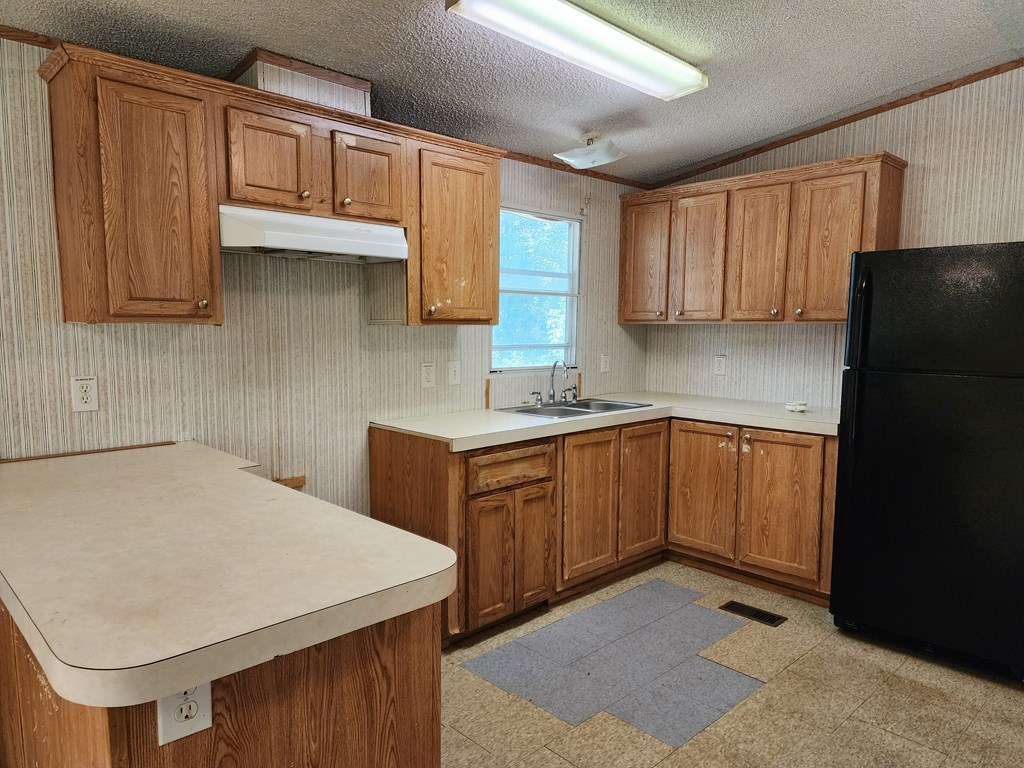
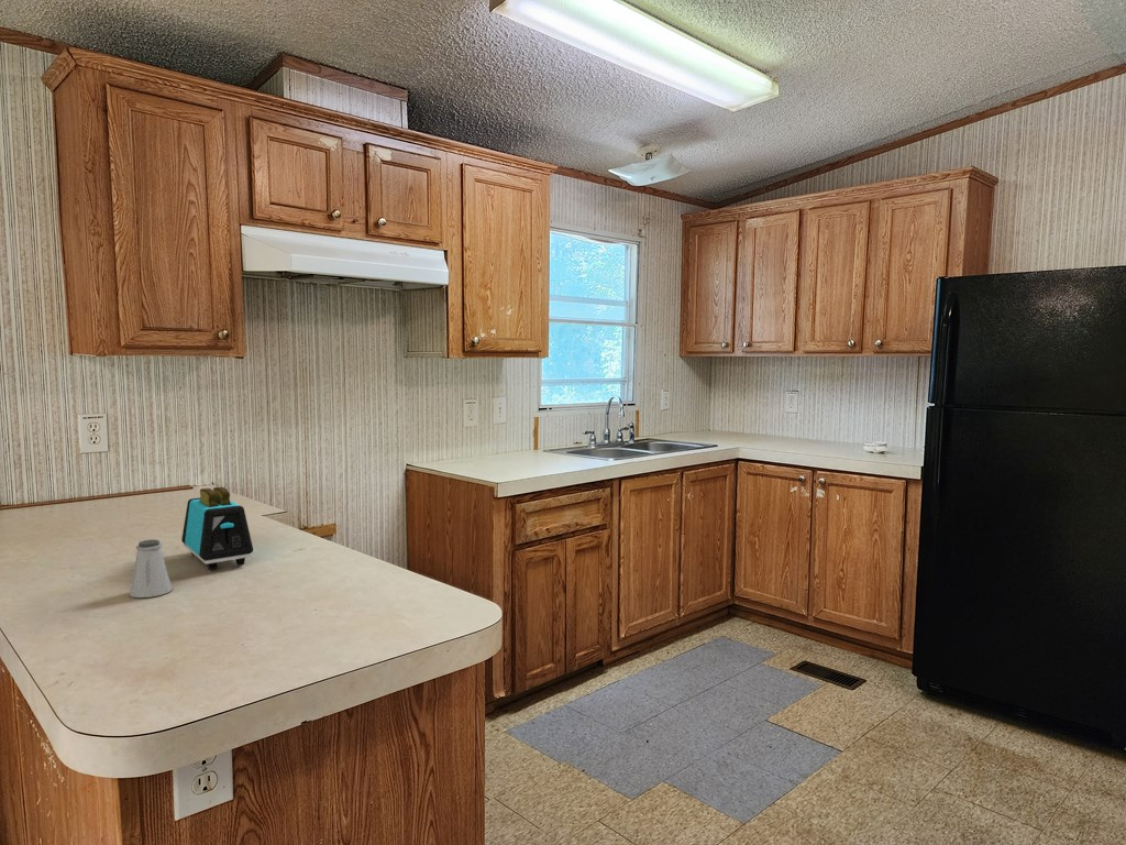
+ saltshaker (150, 567)
+ toaster (216, 524)
